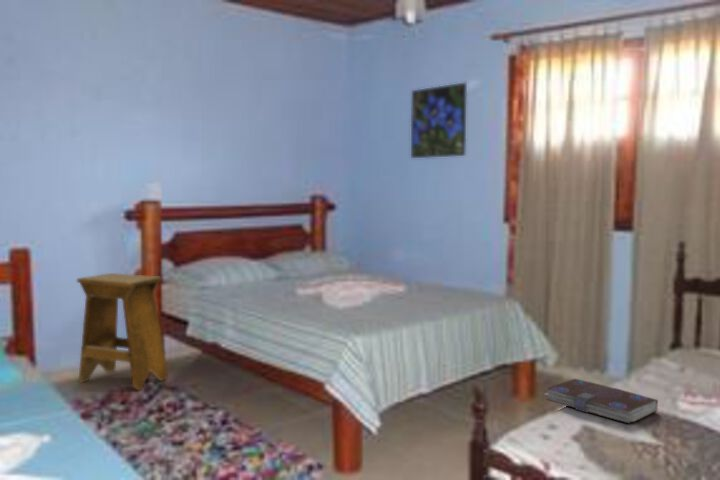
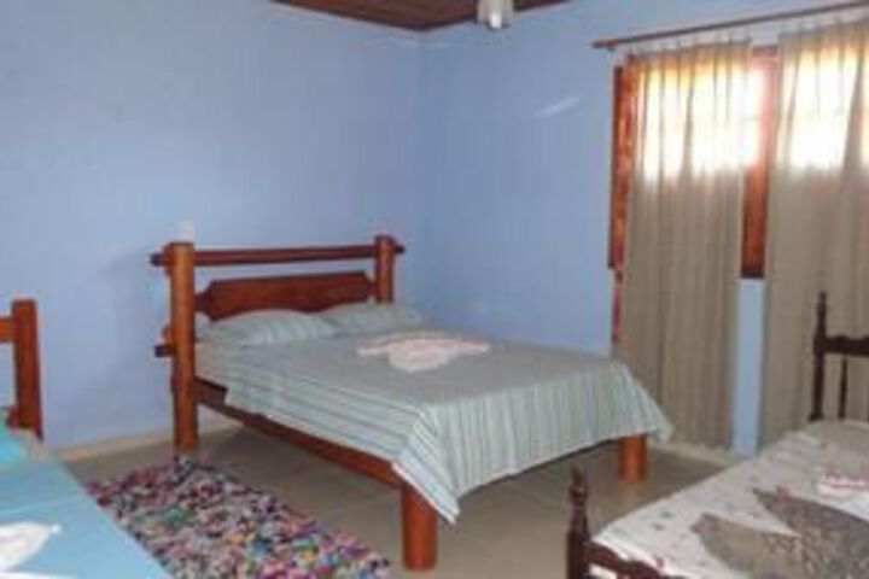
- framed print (437, 122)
- stool (126, 329)
- book (600, 398)
